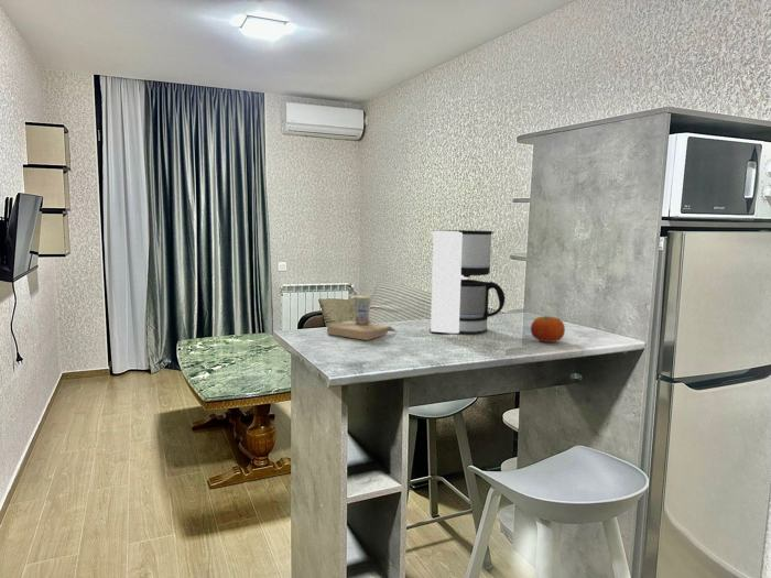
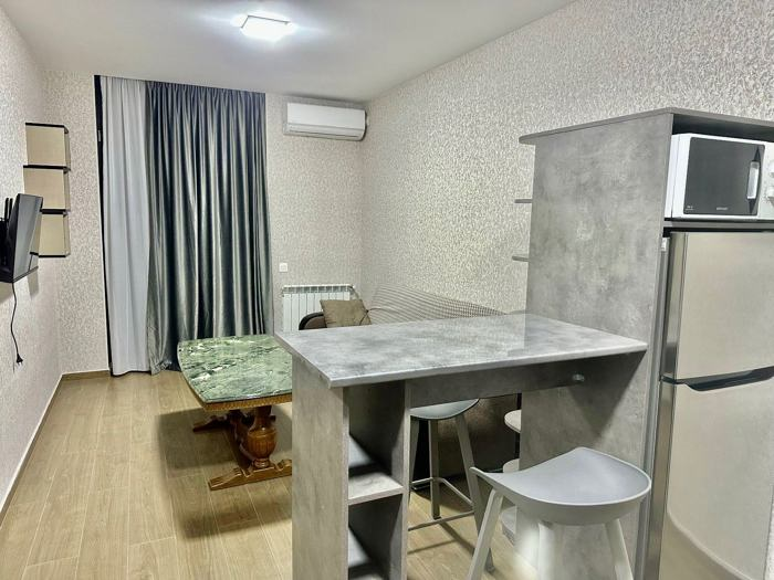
- coffee maker (468, 281)
- fruit (547, 329)
- cup (362, 314)
